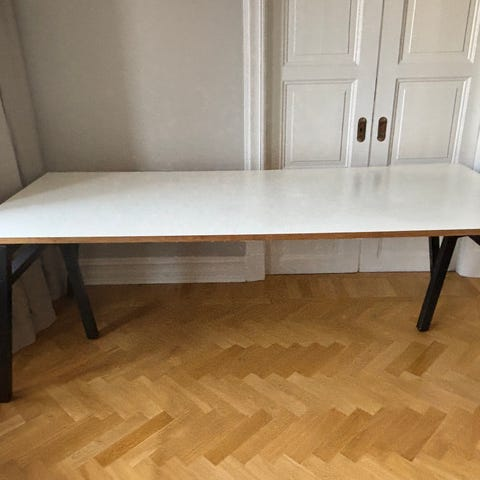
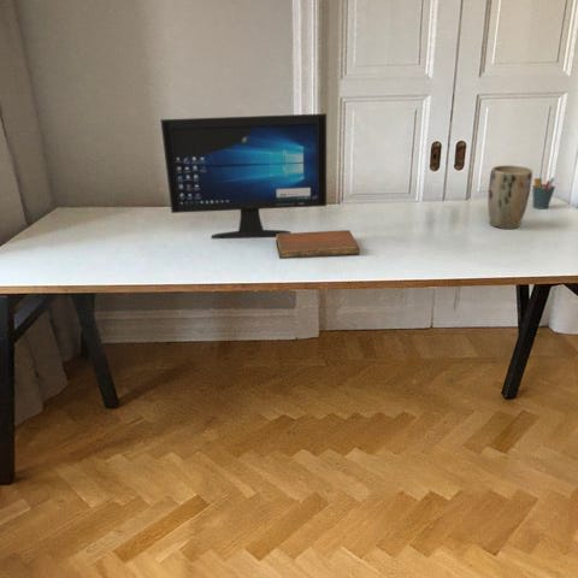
+ notebook (315, 243)
+ plant pot (507, 197)
+ pen holder (542, 190)
+ computer monitor (247, 176)
